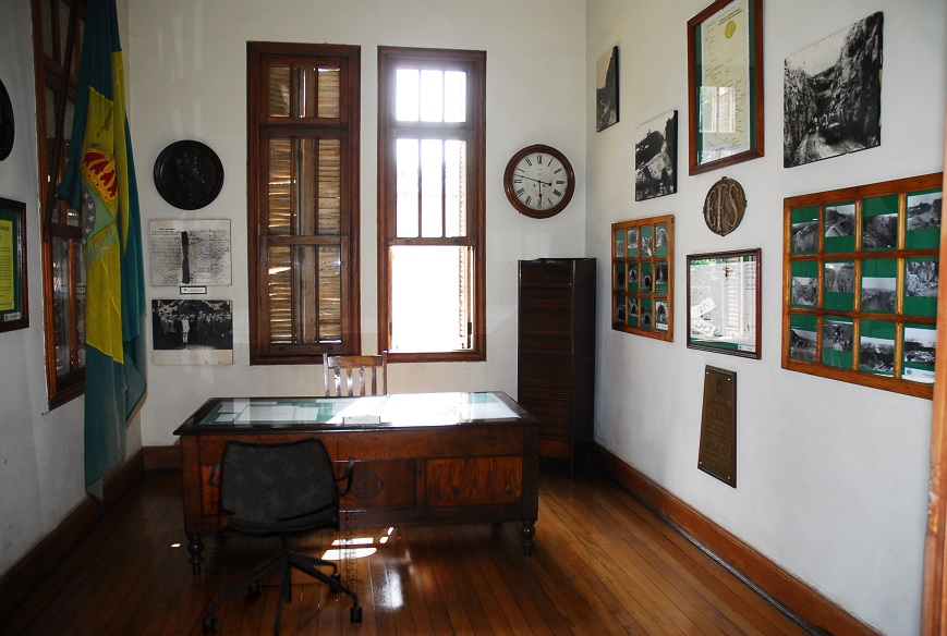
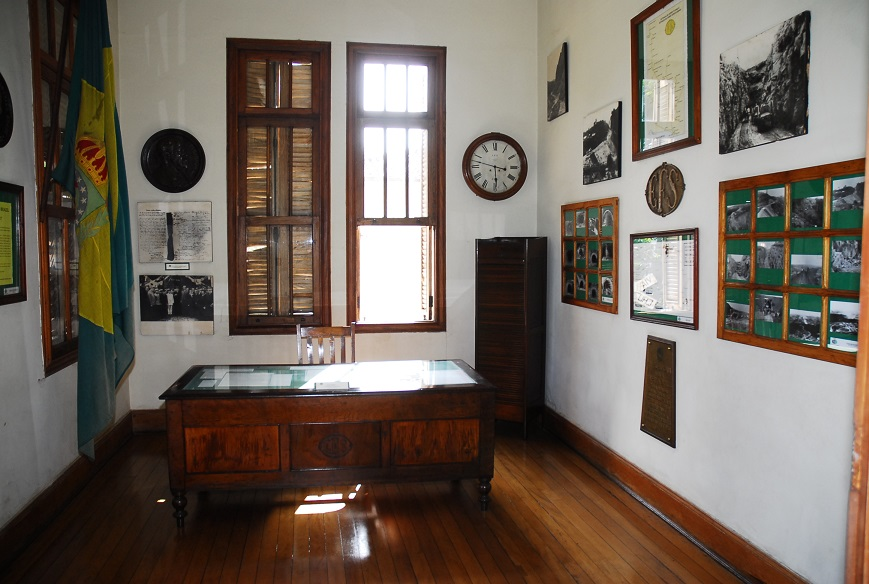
- office chair (282, 513)
